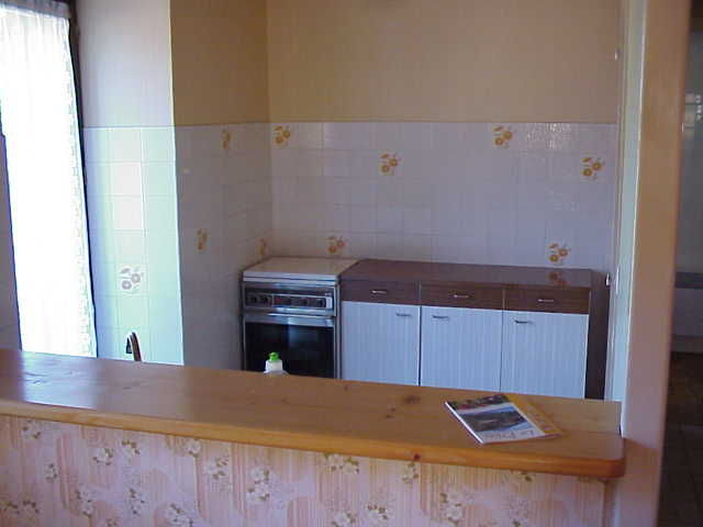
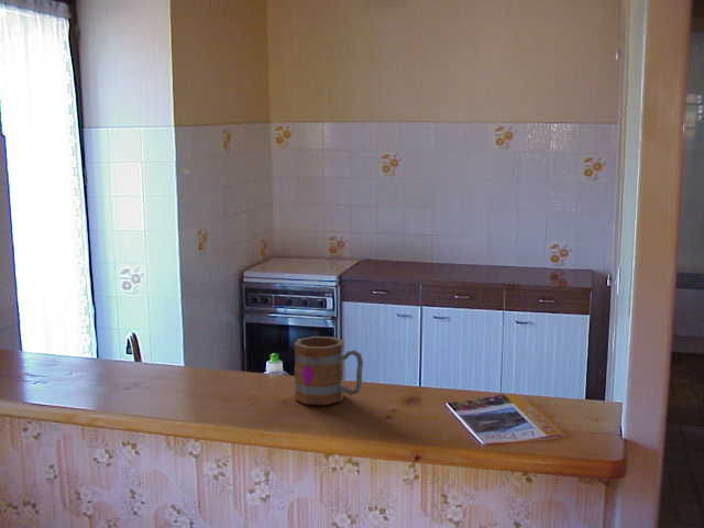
+ mug (329, 371)
